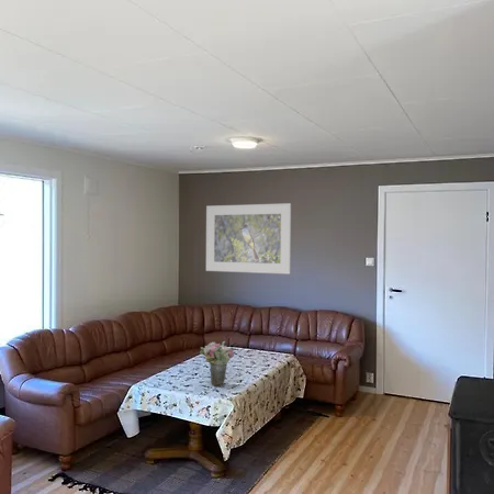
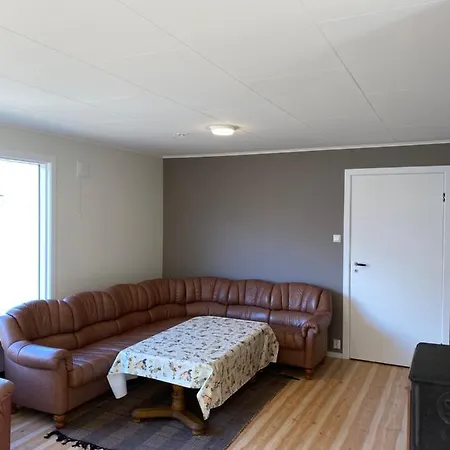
- flower bouquet (216, 362)
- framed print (246, 238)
